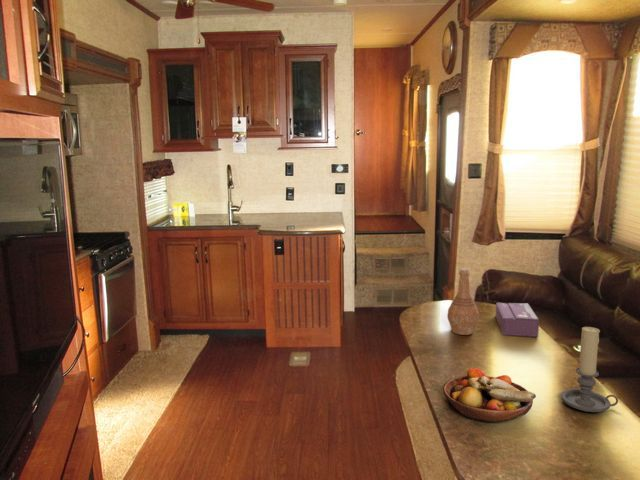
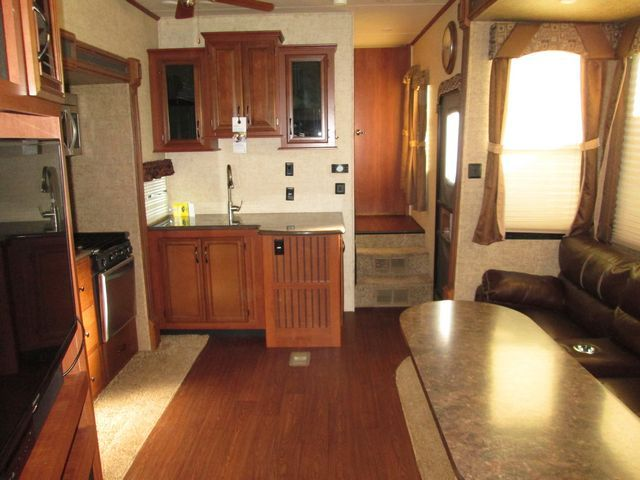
- vase (463, 300)
- tissue box (515, 318)
- candle holder (592, 367)
- fruit bowl (488, 389)
